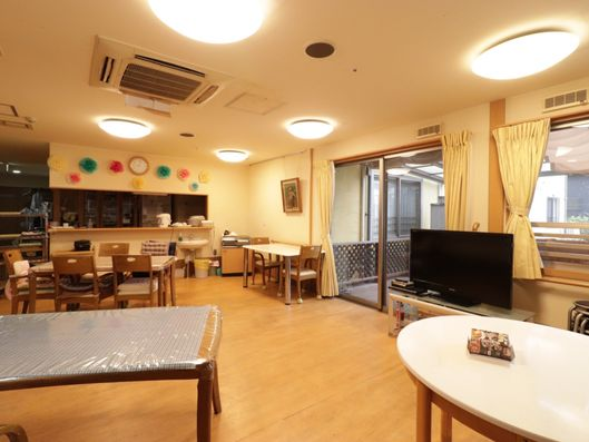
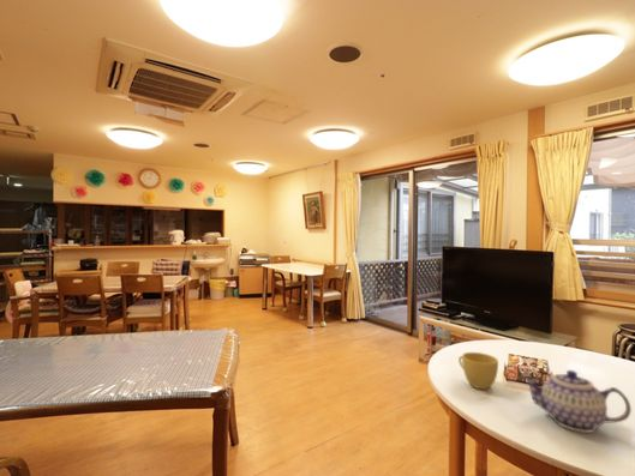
+ teapot (571, 396)
+ cup (475, 369)
